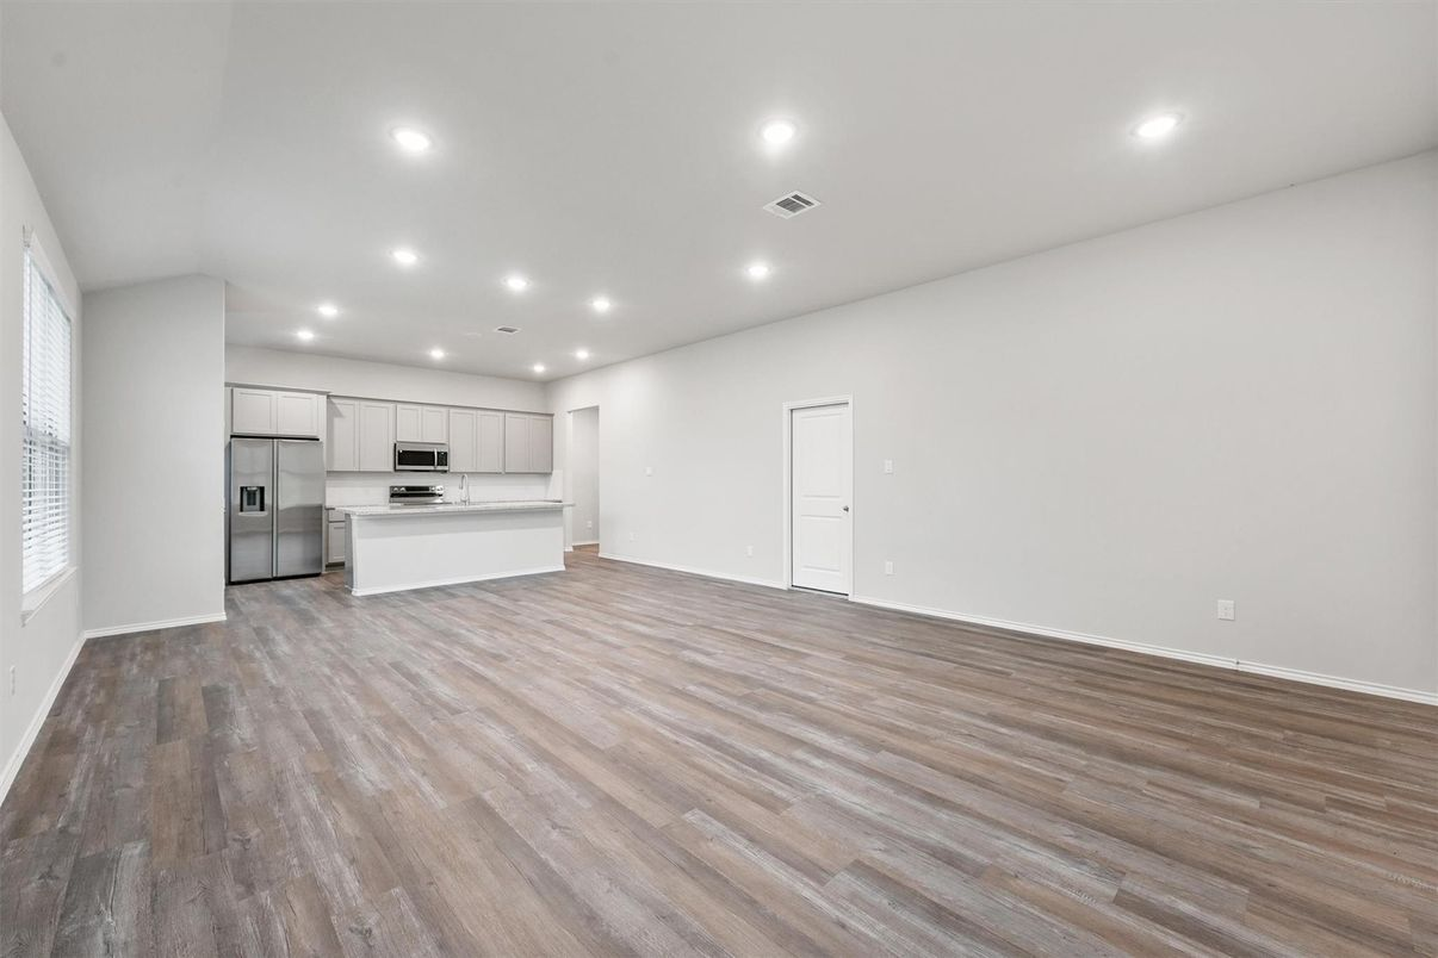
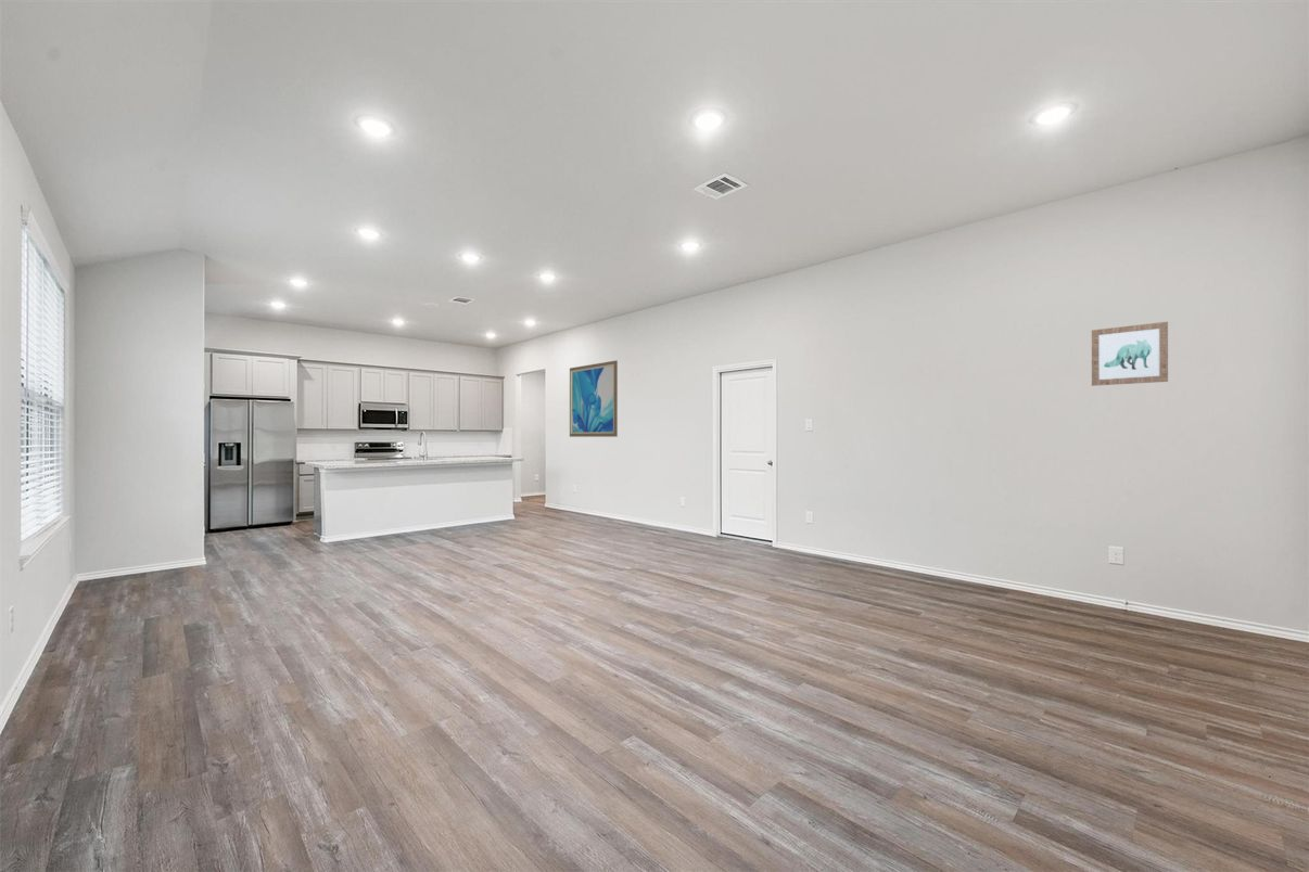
+ wall art (592, 400)
+ wall art (1128, 355)
